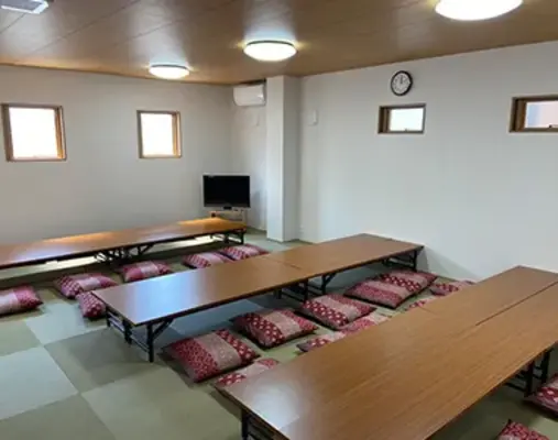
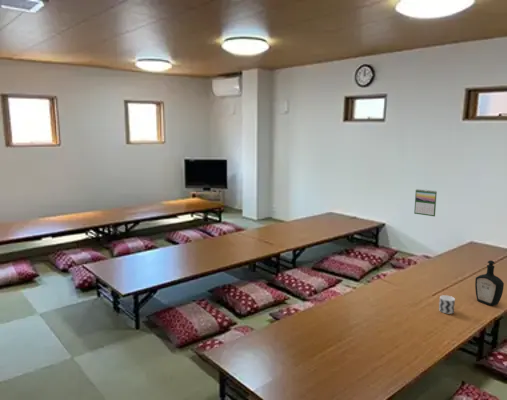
+ cup (447, 303)
+ calendar (425, 202)
+ bottle (489, 281)
